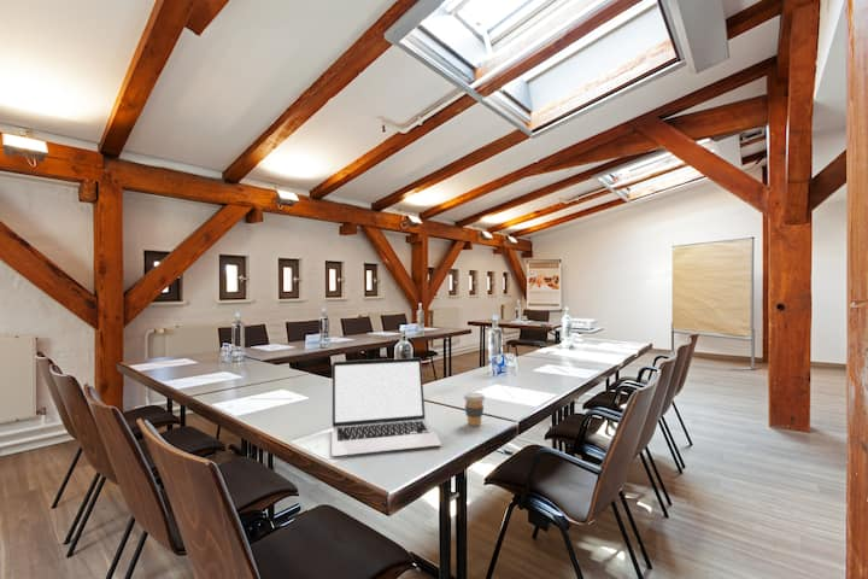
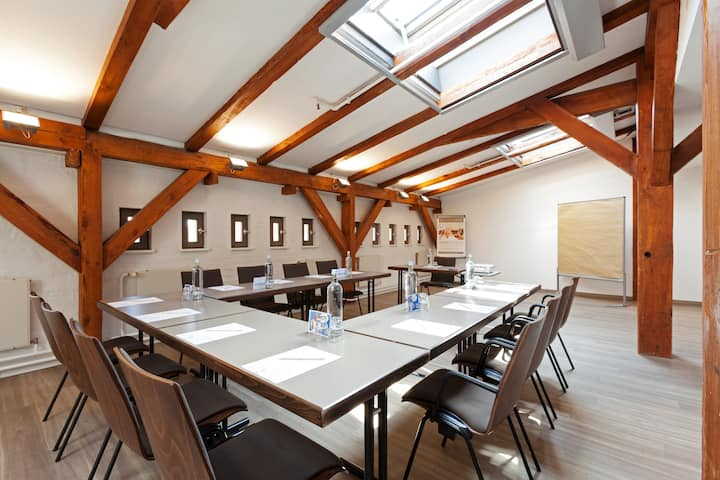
- coffee cup (474, 409)
- laptop (382, 400)
